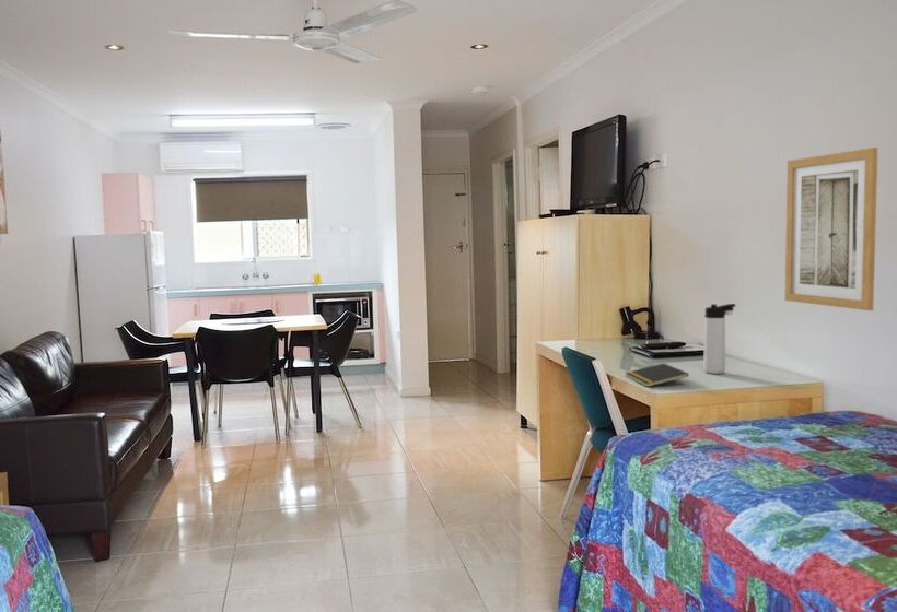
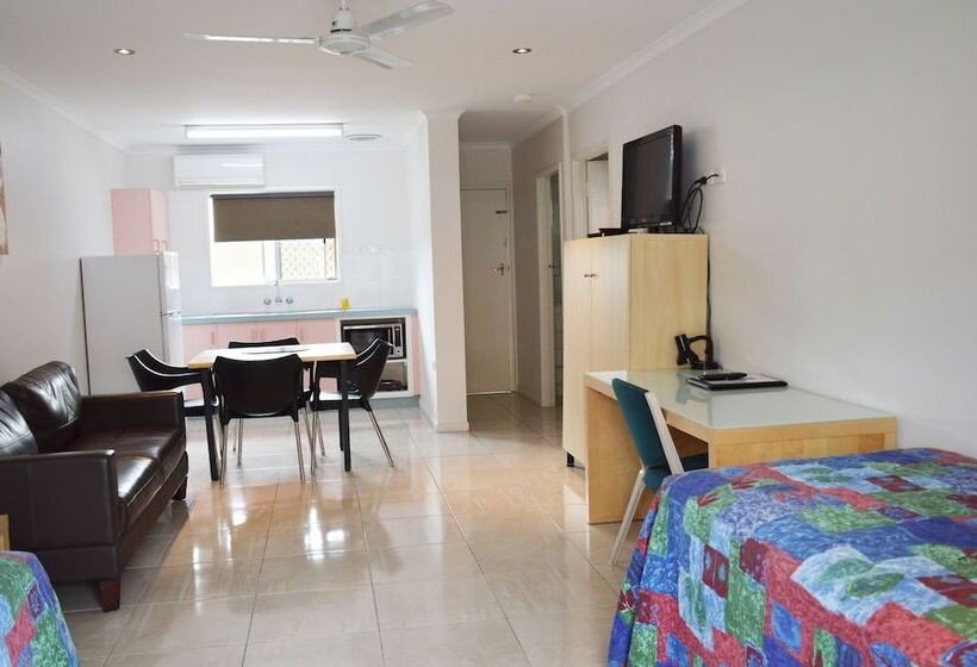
- wall art (827, 231)
- notepad (655, 374)
- thermos bottle (719, 338)
